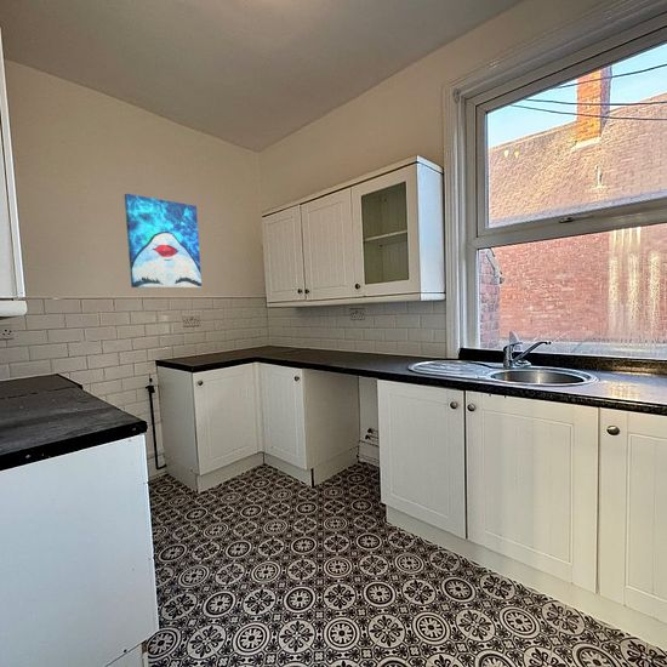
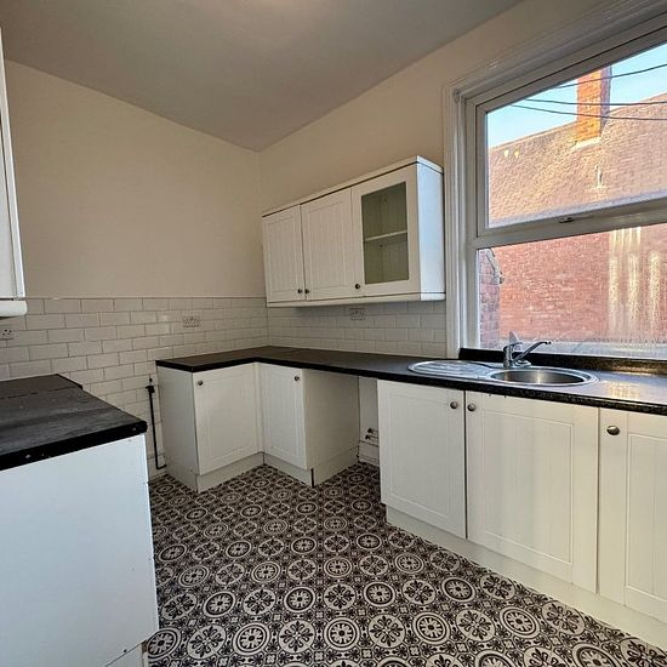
- wall art (165, 244)
